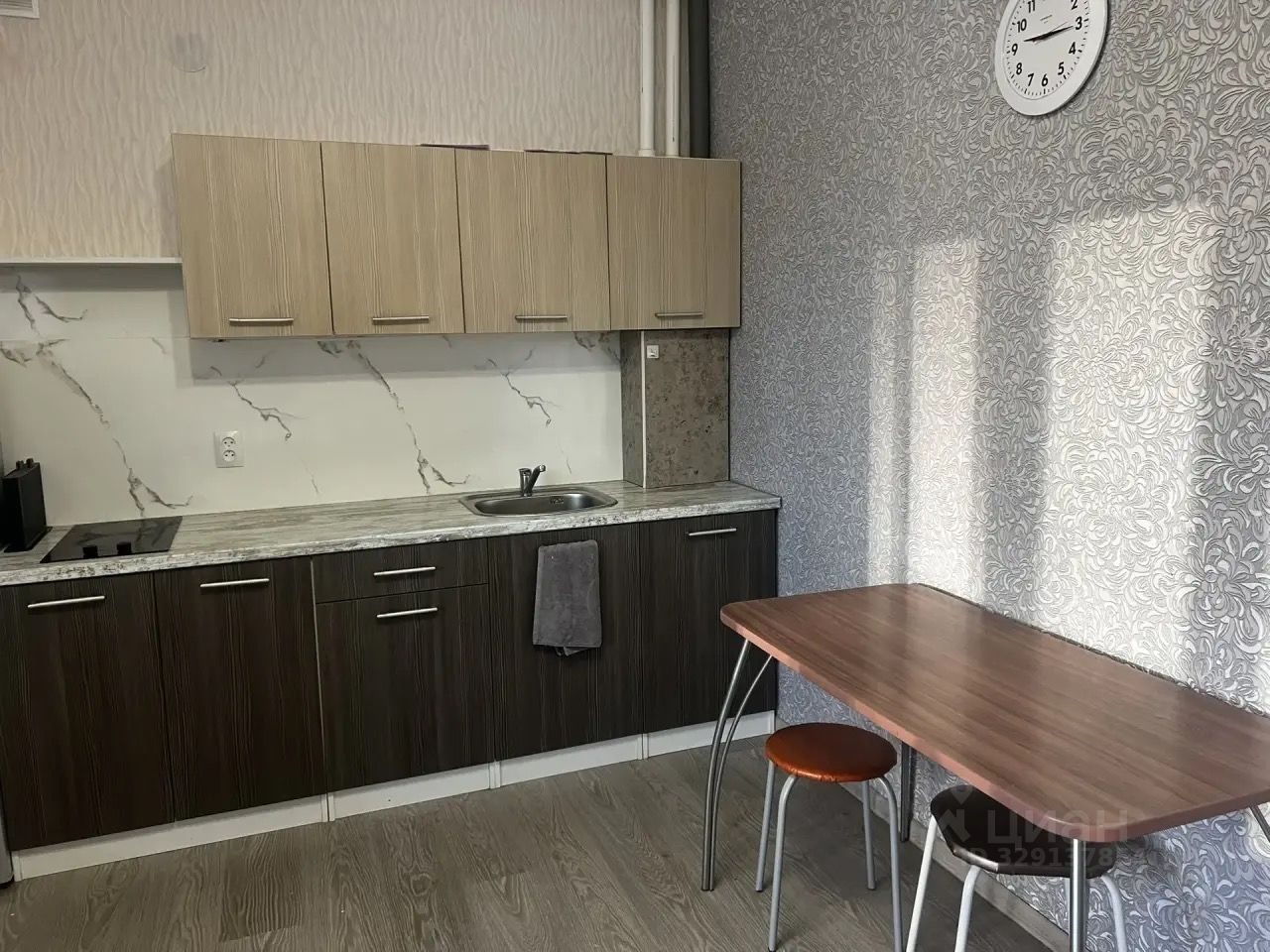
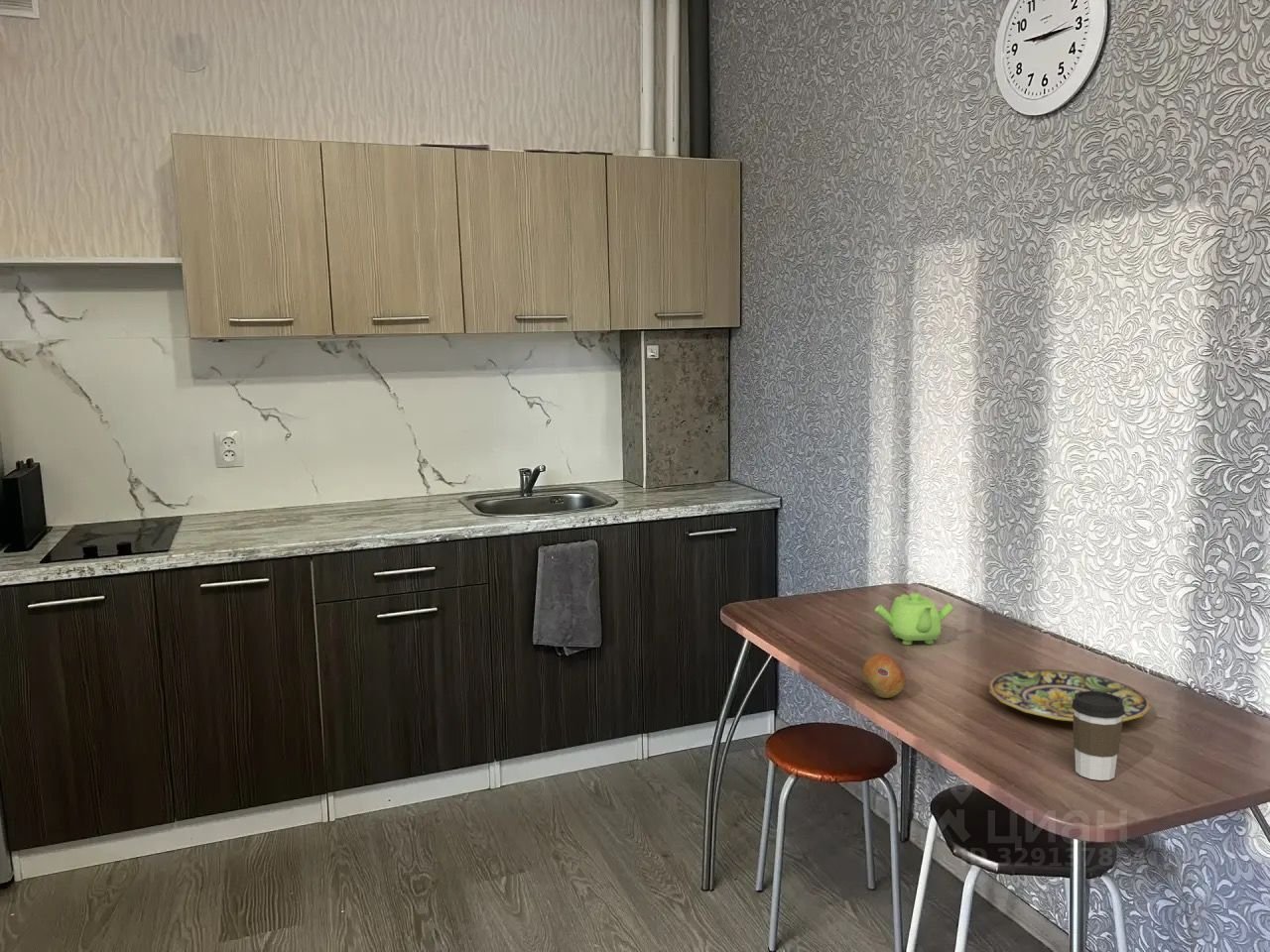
+ plate (1066, 700)
+ teapot (916, 617)
+ fruit (883, 675)
+ coffee cup (1096, 735)
